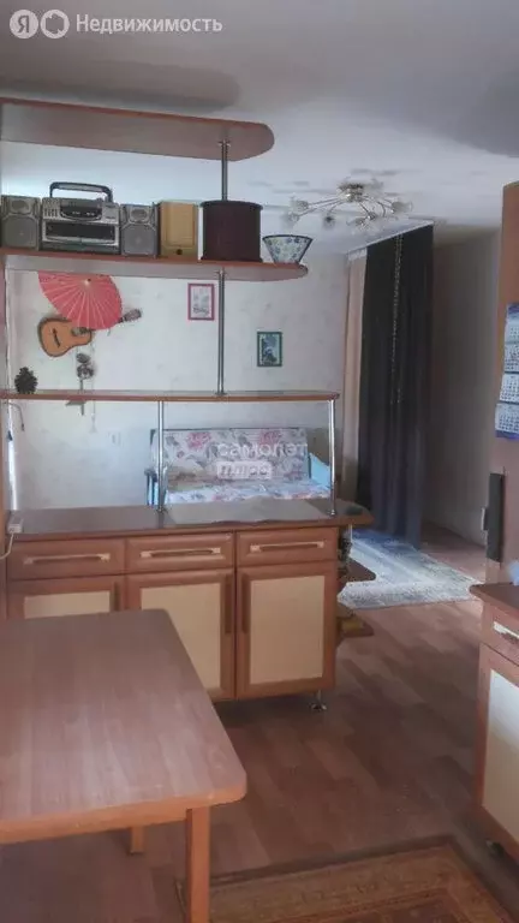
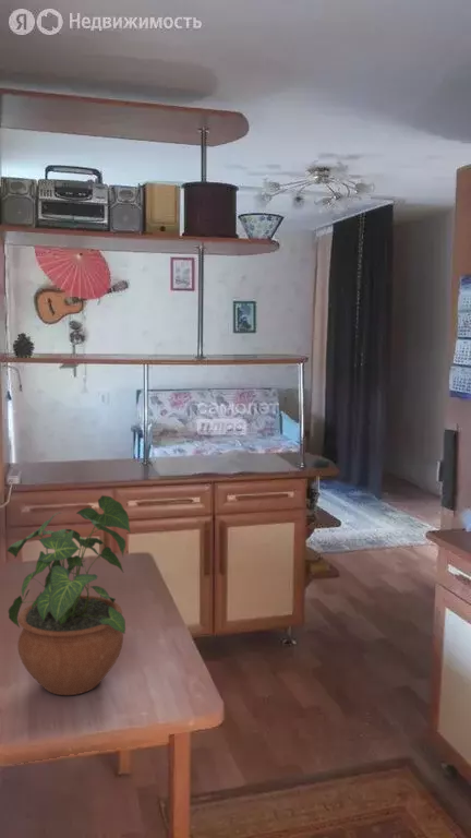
+ potted plant (82, 587)
